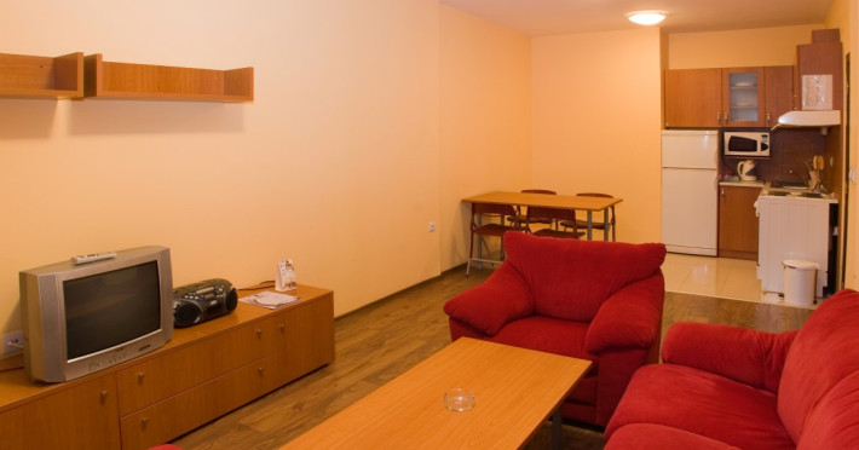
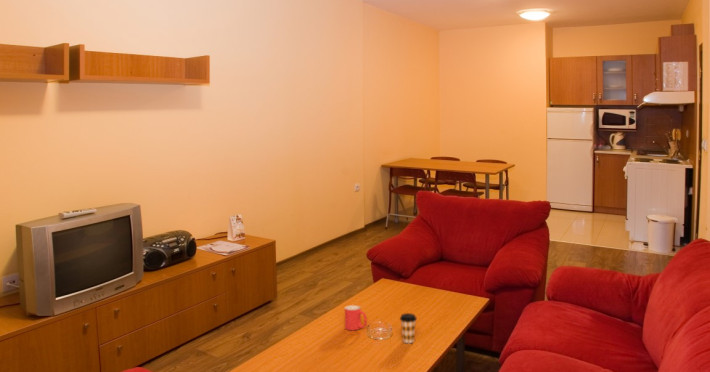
+ mug (356, 318)
+ coffee cup (408, 328)
